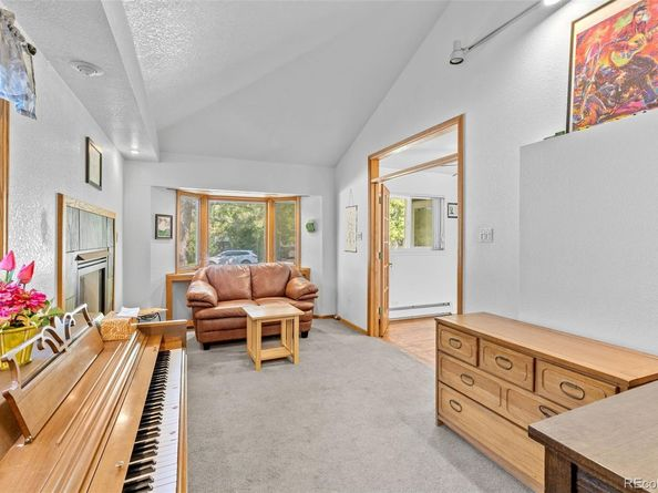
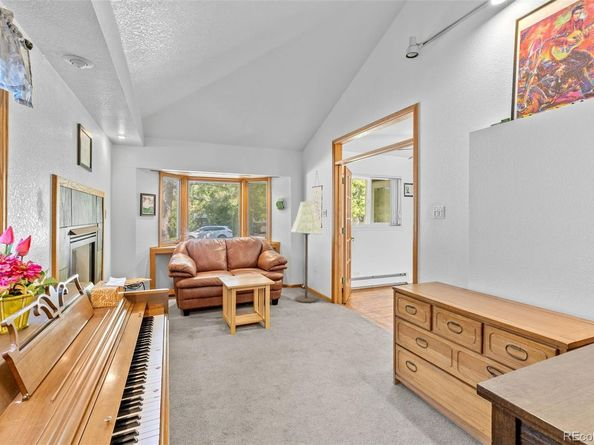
+ floor lamp (306, 249)
